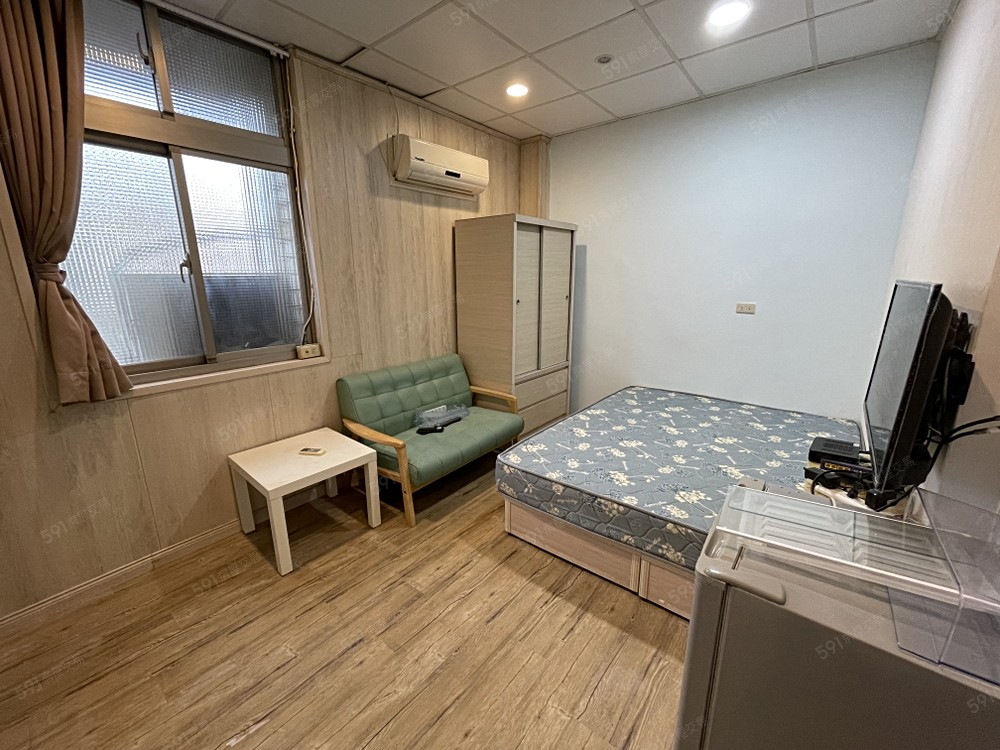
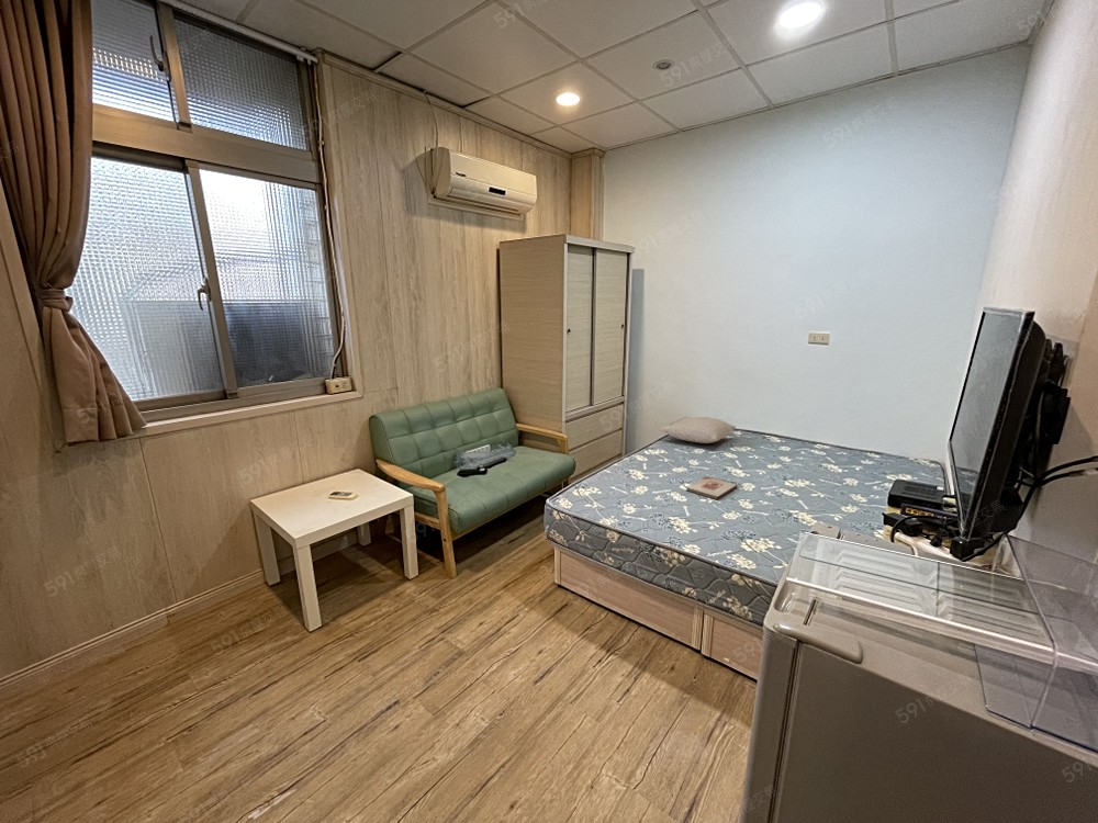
+ pillow (697, 428)
+ wooden plaque (712, 487)
